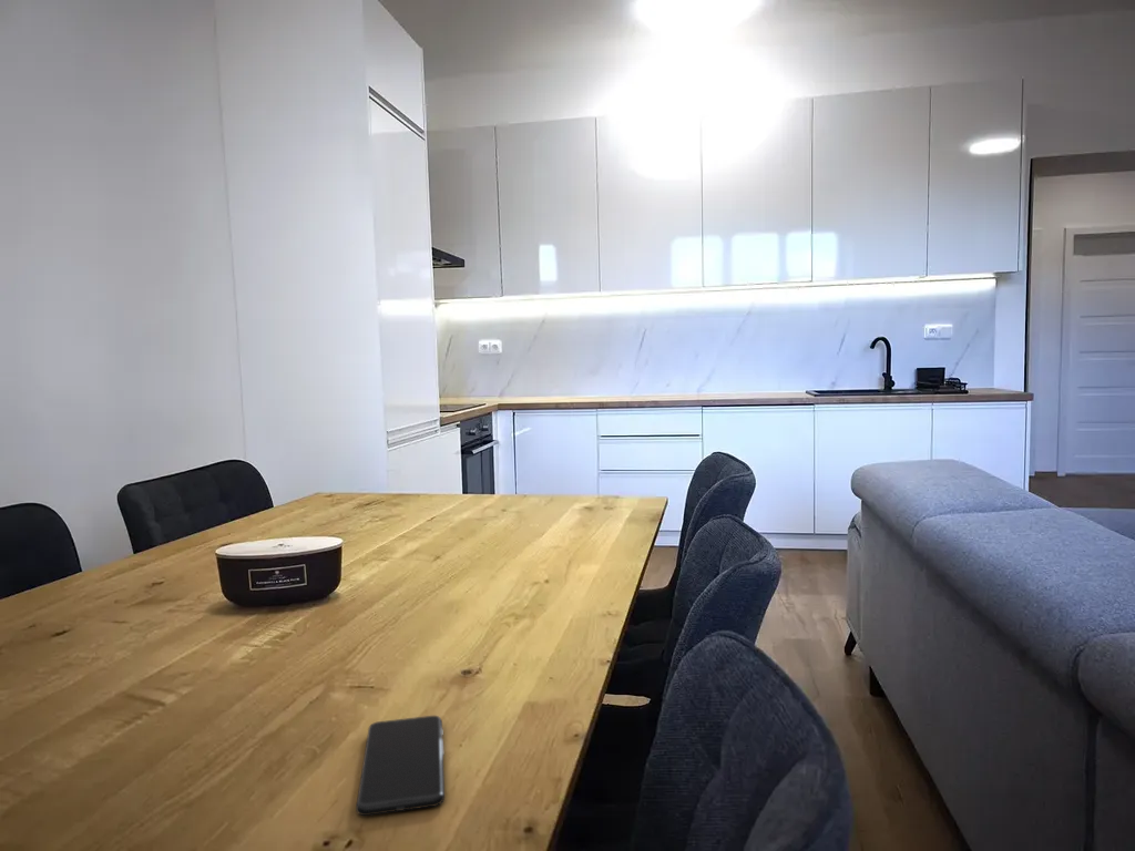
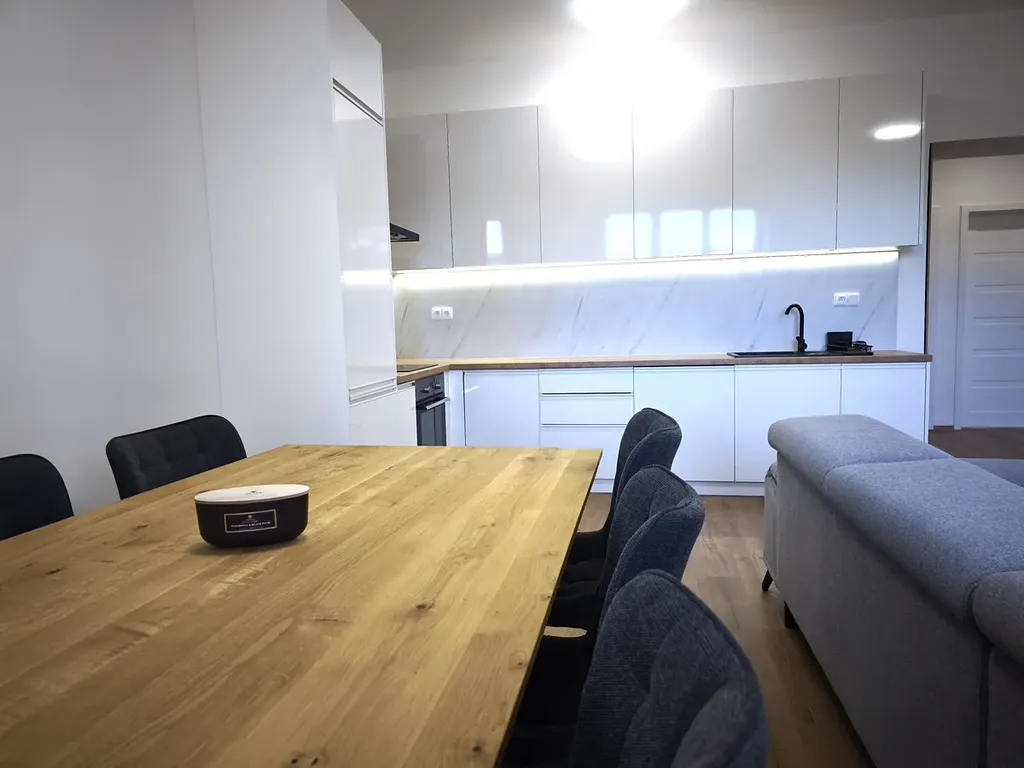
- smartphone (403, 760)
